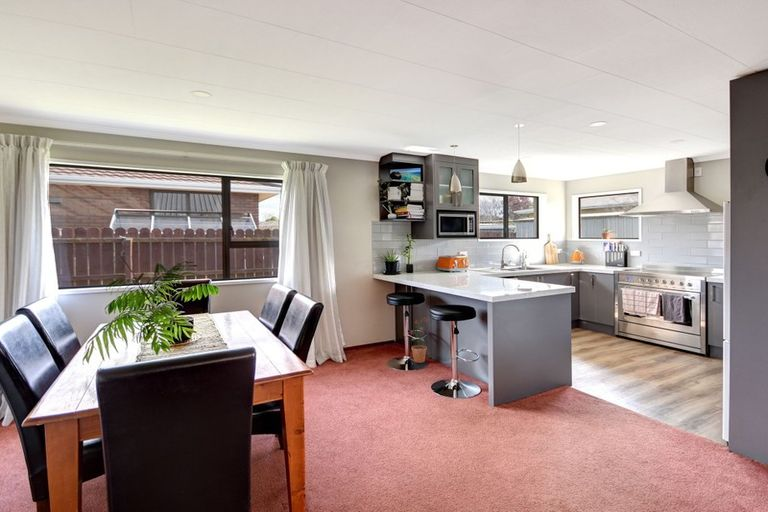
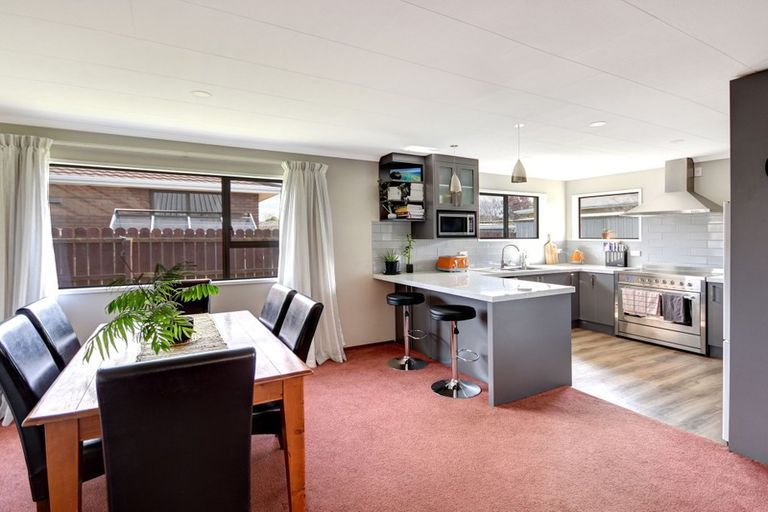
- potted plant (417, 339)
